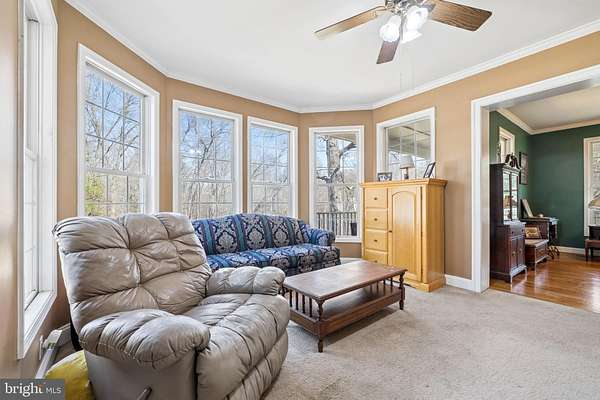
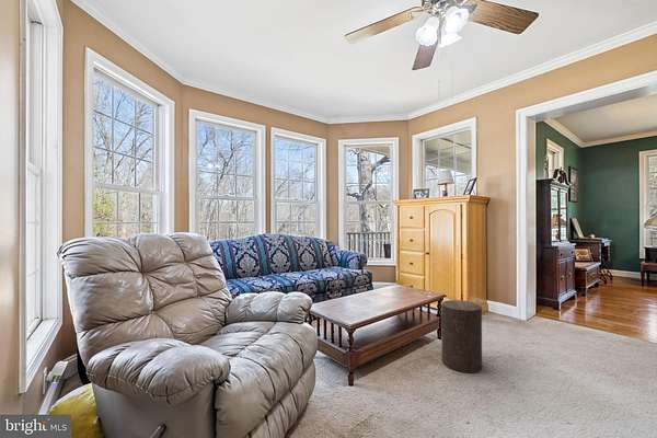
+ stool (461, 334)
